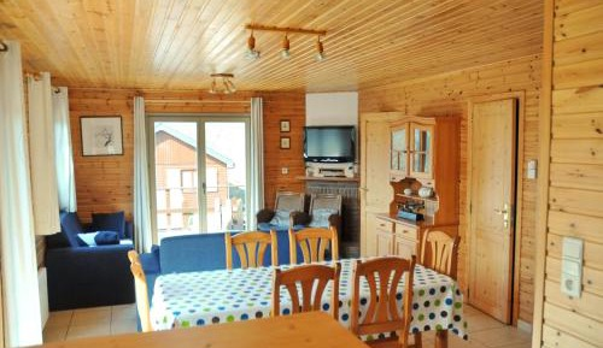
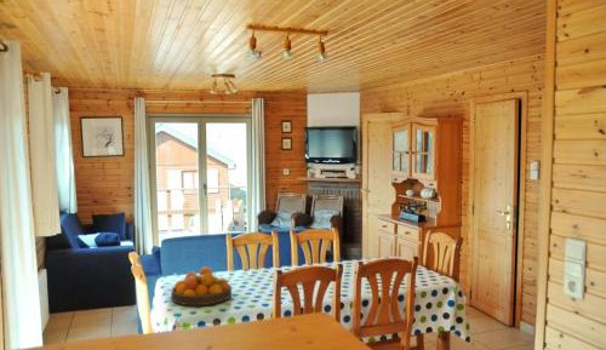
+ fruit bowl (201, 283)
